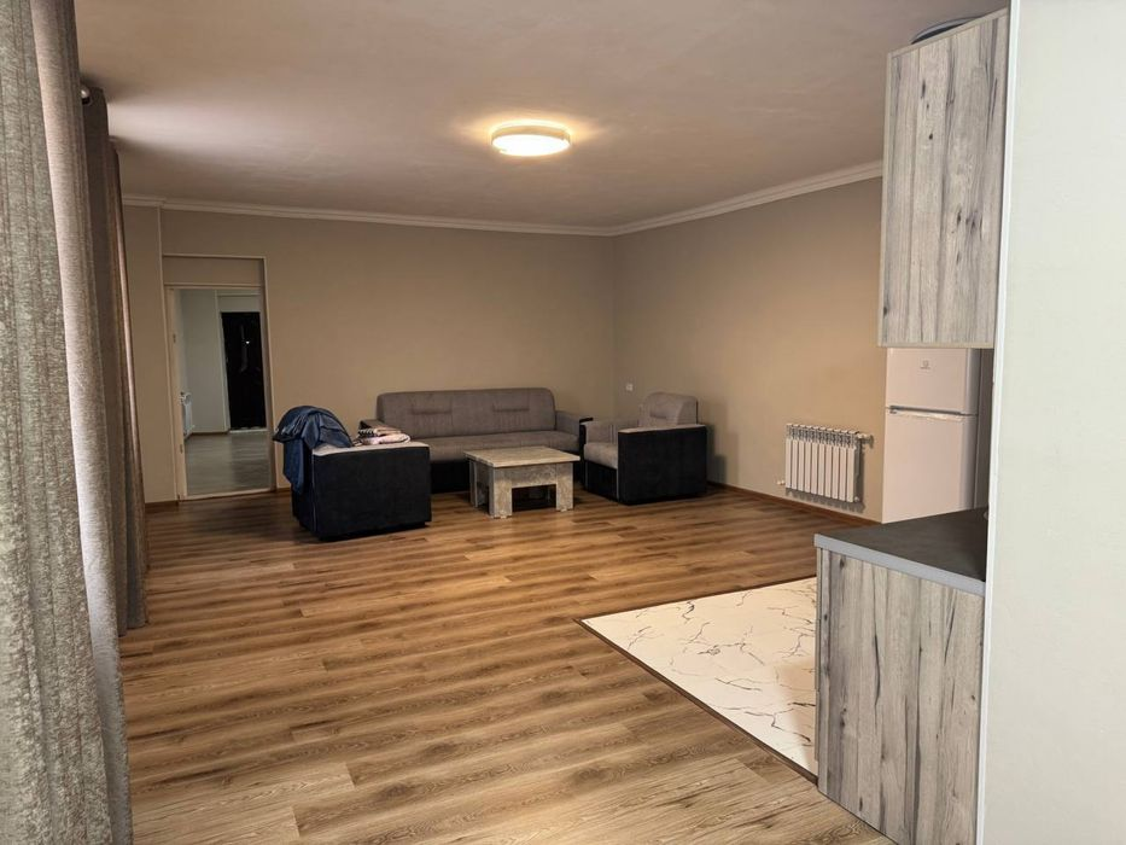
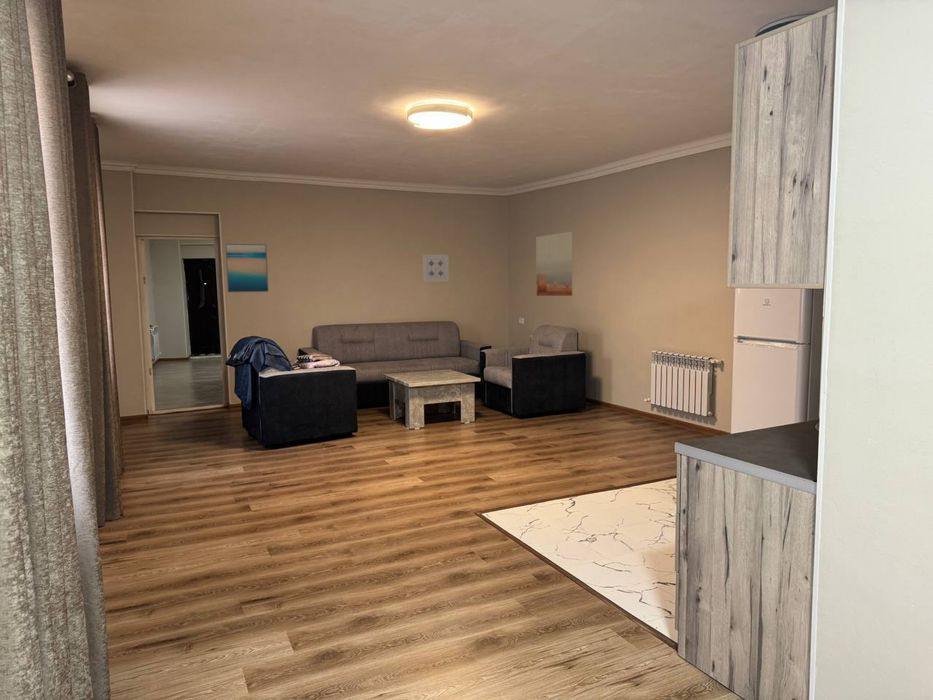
+ wall art (553, 265)
+ wall art (435, 268)
+ wall art (247, 268)
